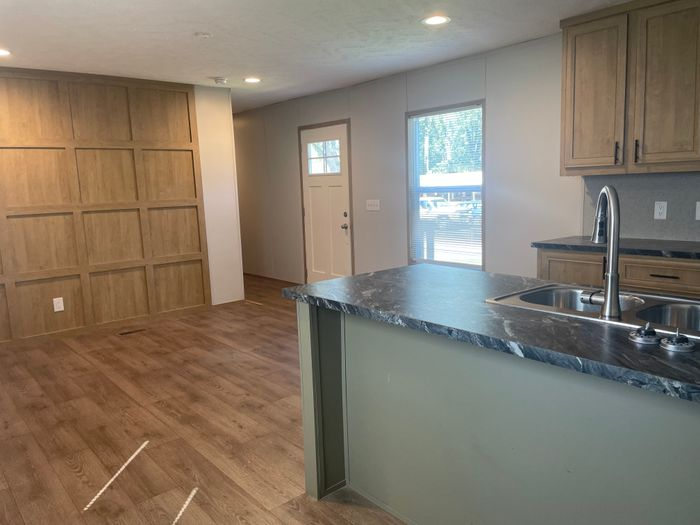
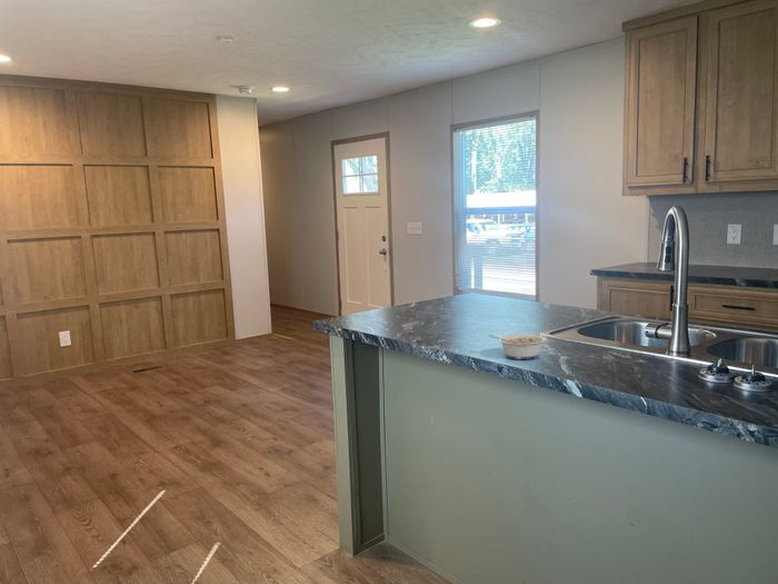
+ legume (520, 345)
